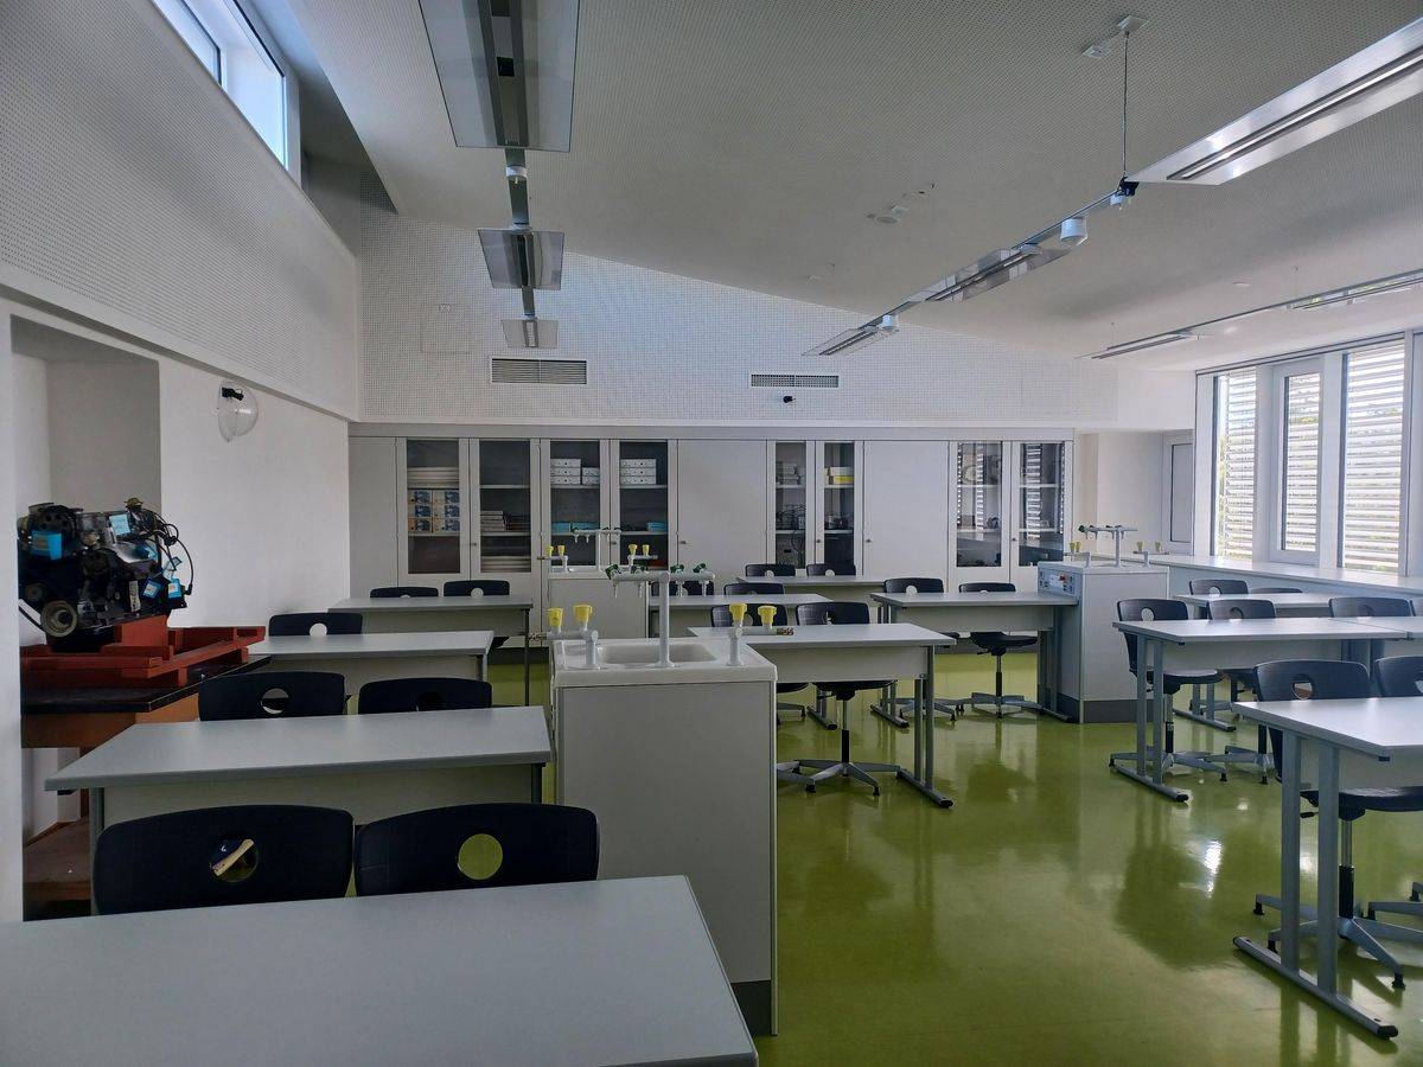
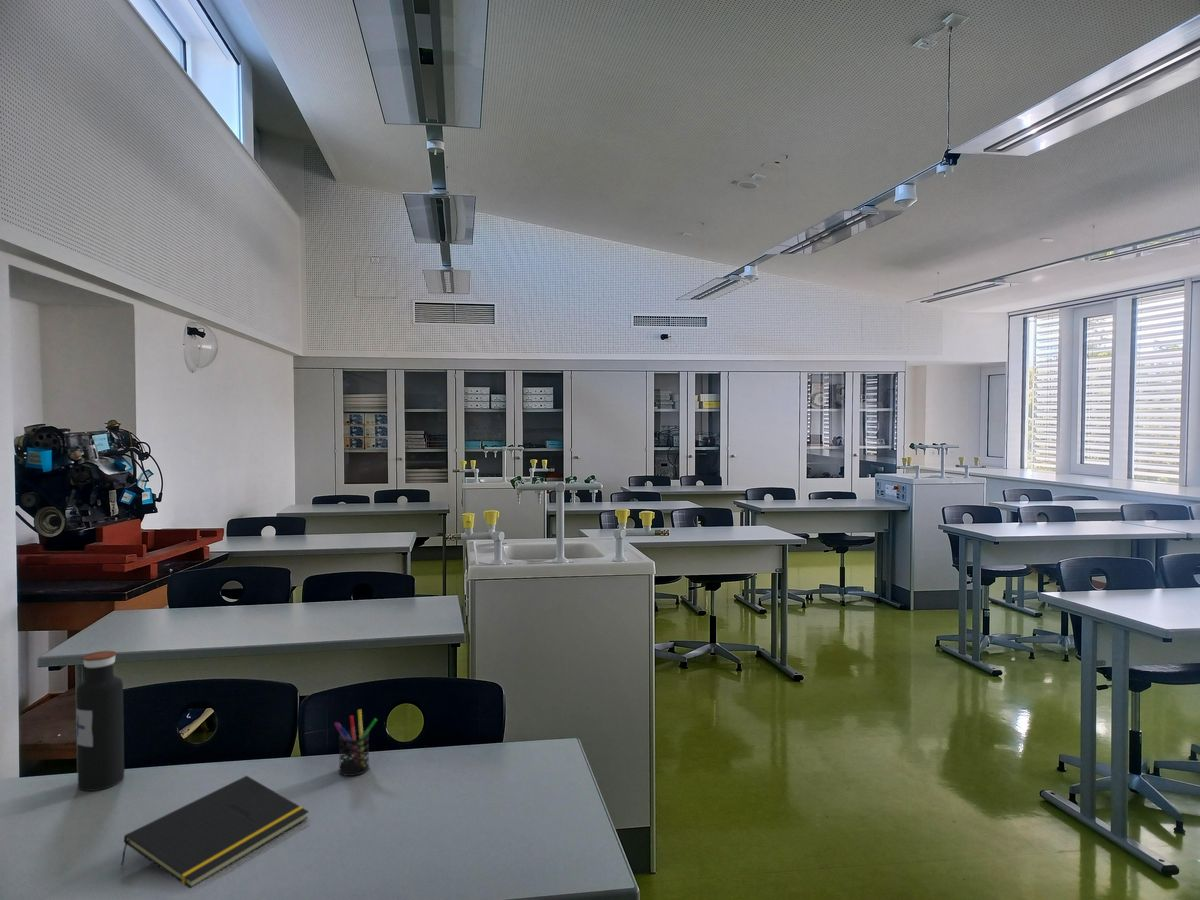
+ water bottle (100, 718)
+ pen holder (357, 740)
+ notepad (221, 826)
